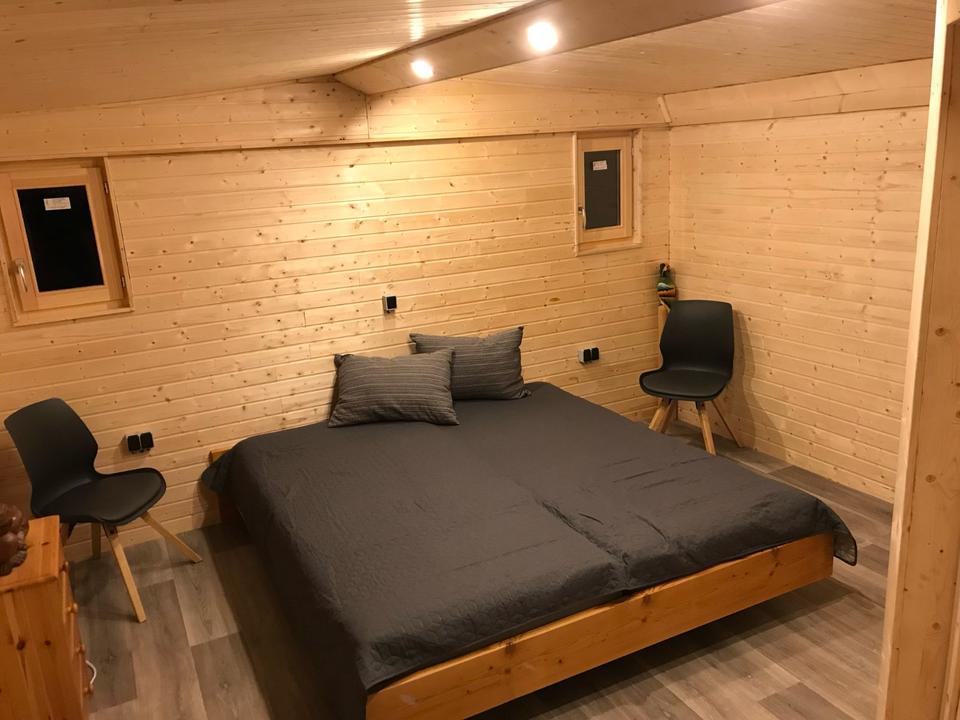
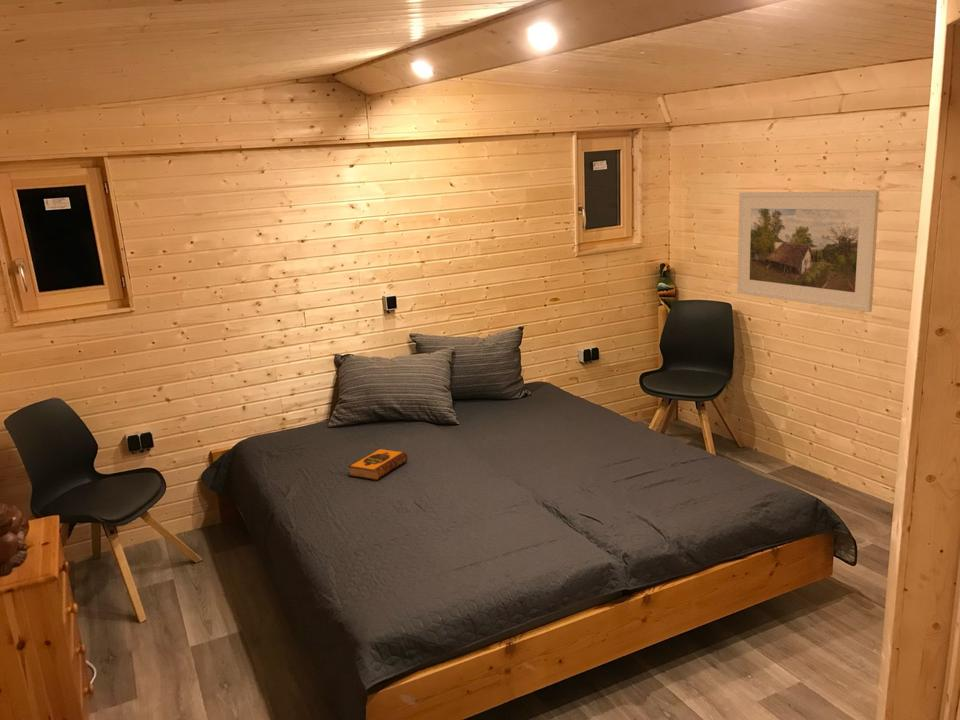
+ hardback book (379, 464)
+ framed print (800, 247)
